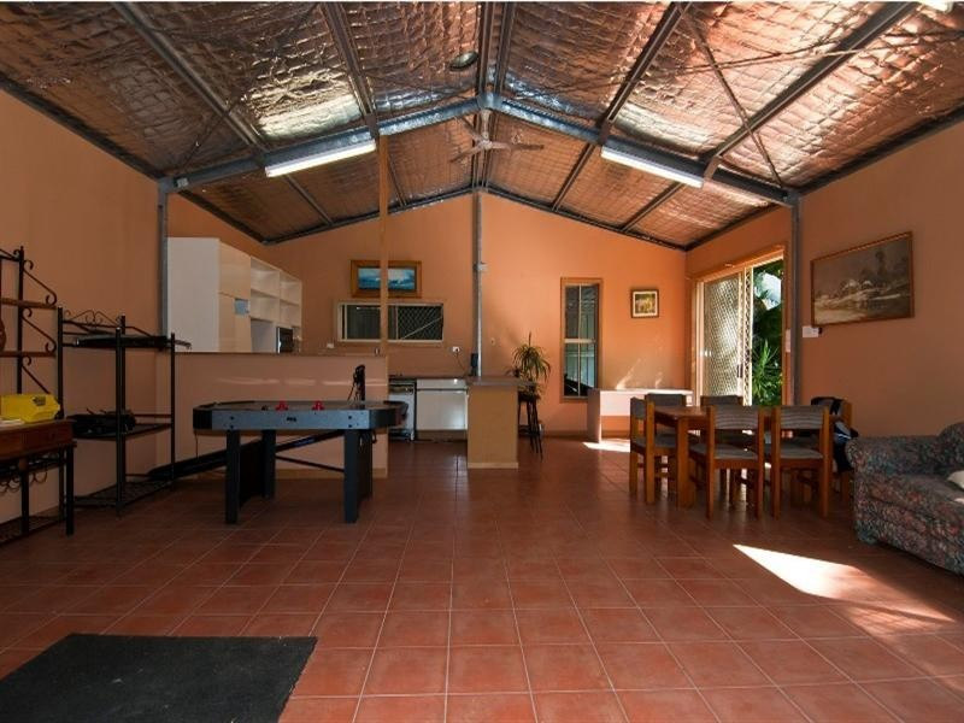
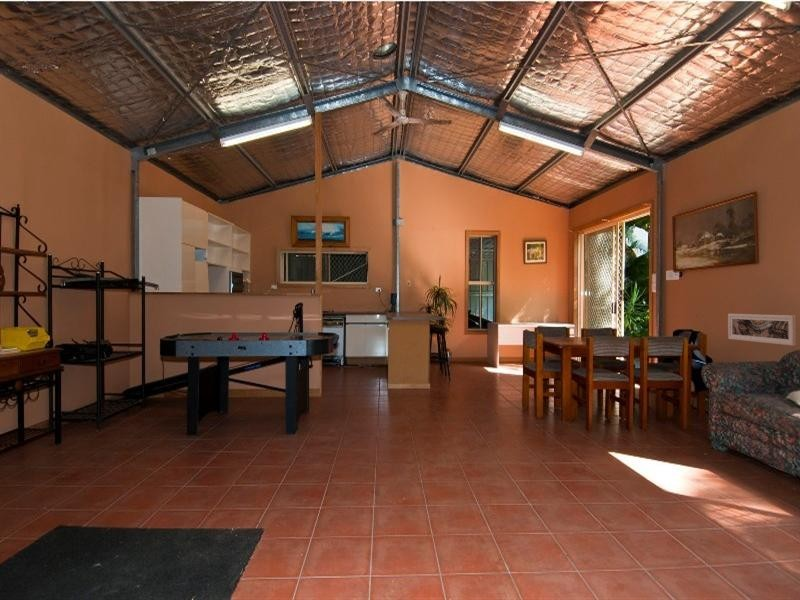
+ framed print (758, 328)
